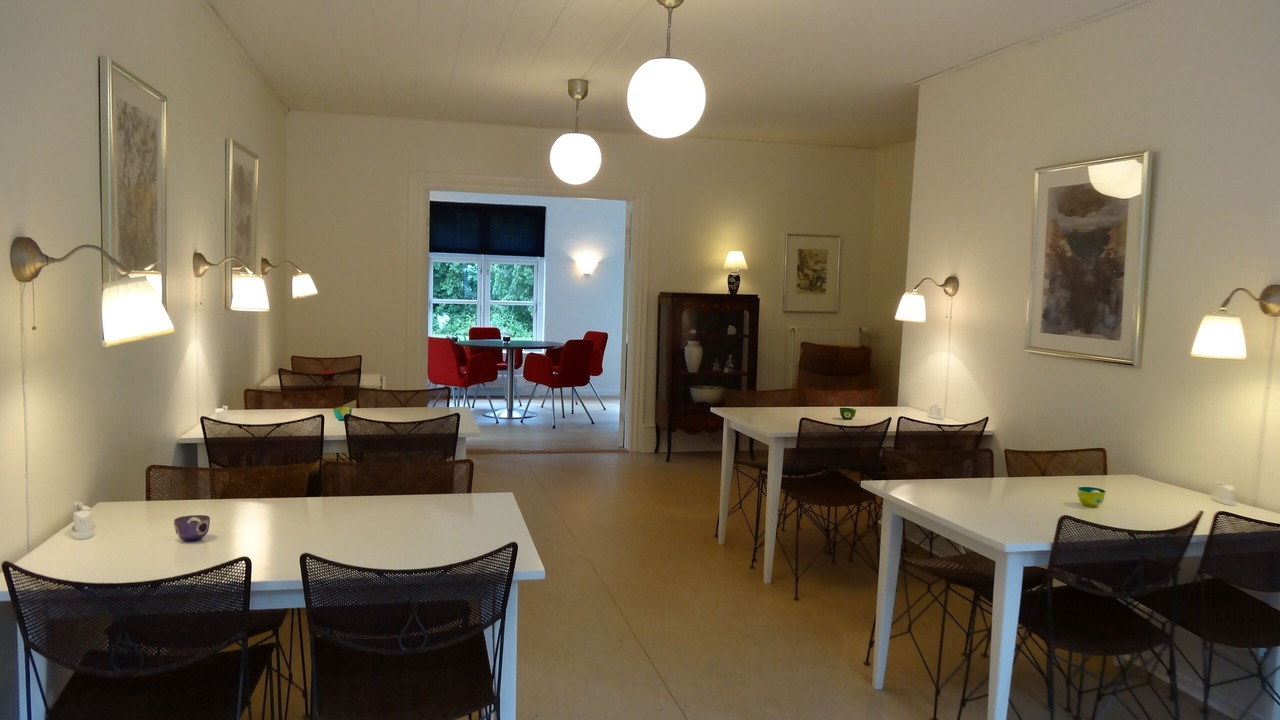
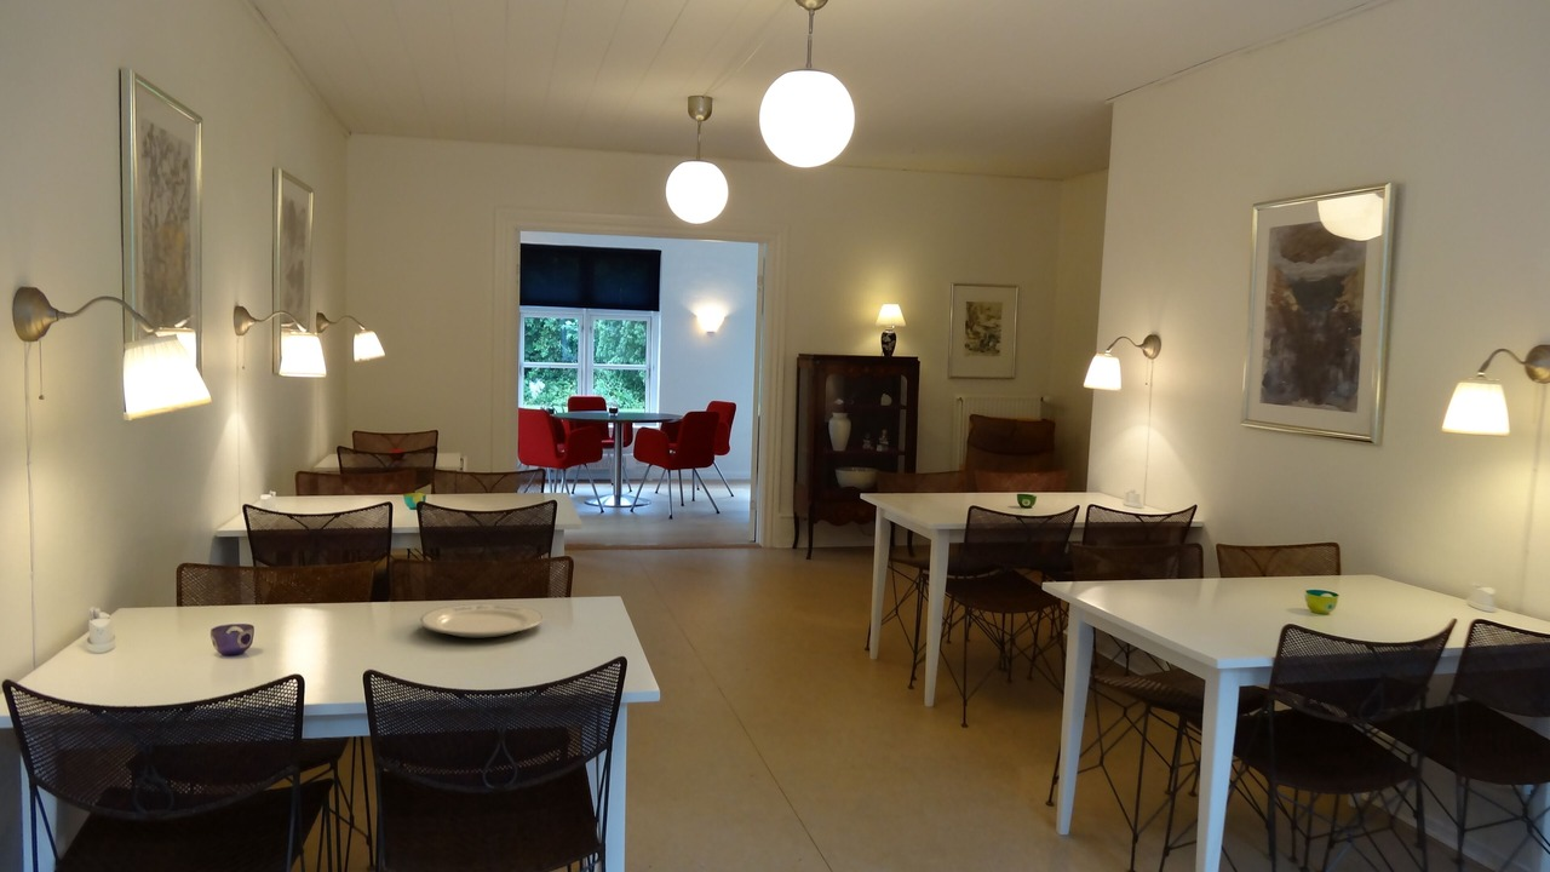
+ chinaware (482, 621)
